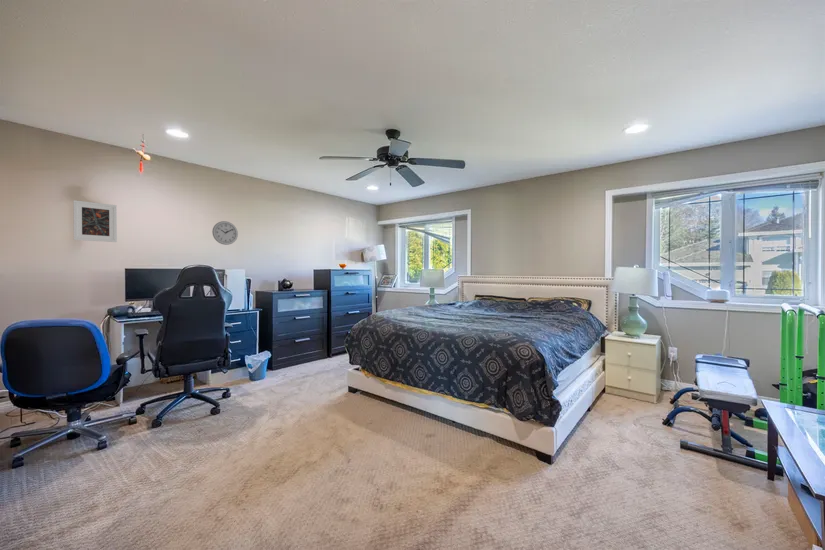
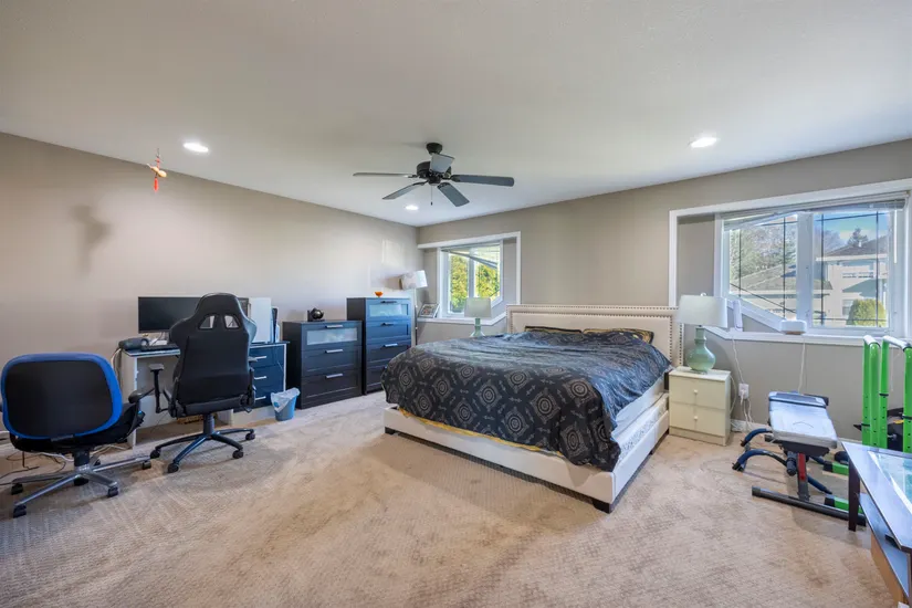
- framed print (95, 222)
- wall clock (225, 232)
